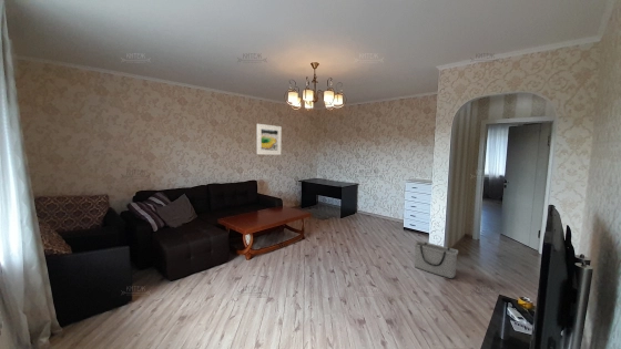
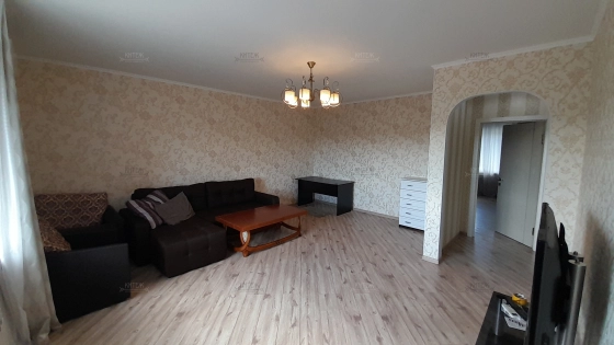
- storage bin (435, 258)
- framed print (269, 140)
